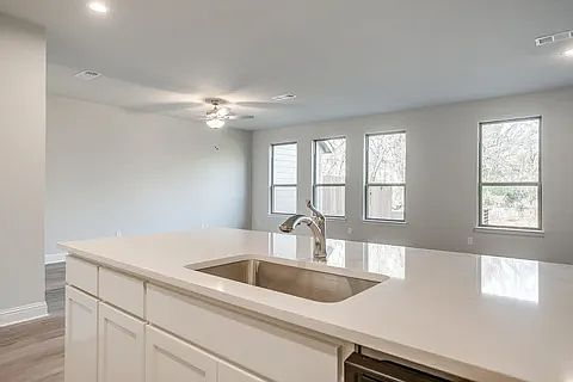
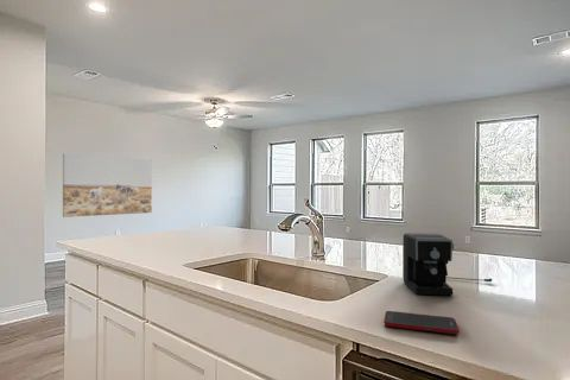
+ wall art (110, 185)
+ coffee maker (450, 260)
+ cell phone (419, 322)
